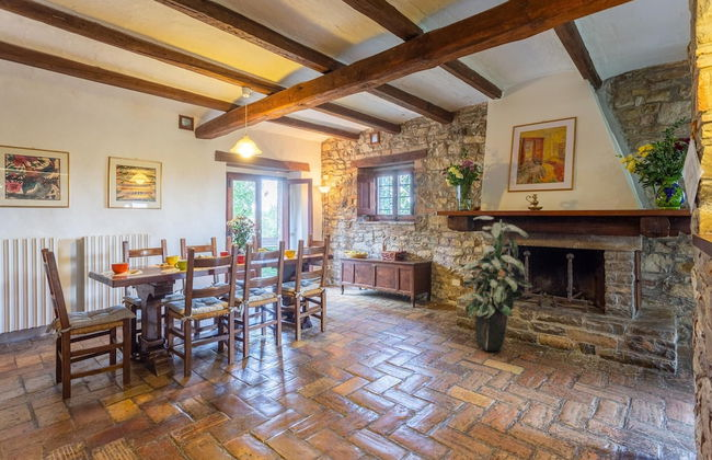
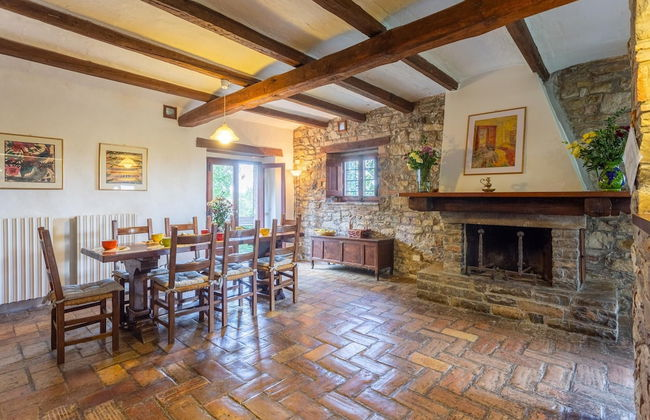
- indoor plant (491, 281)
